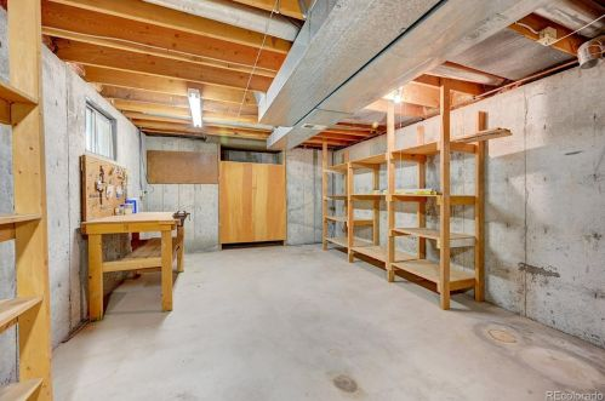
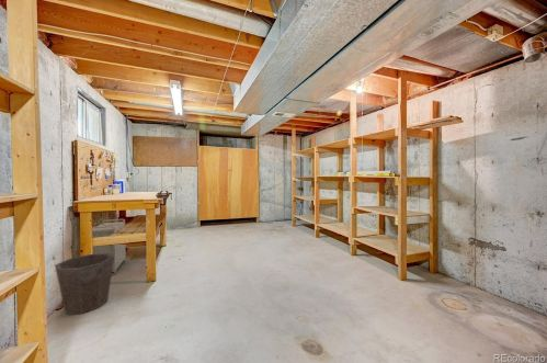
+ waste bin (86, 282)
+ storage bin (109, 246)
